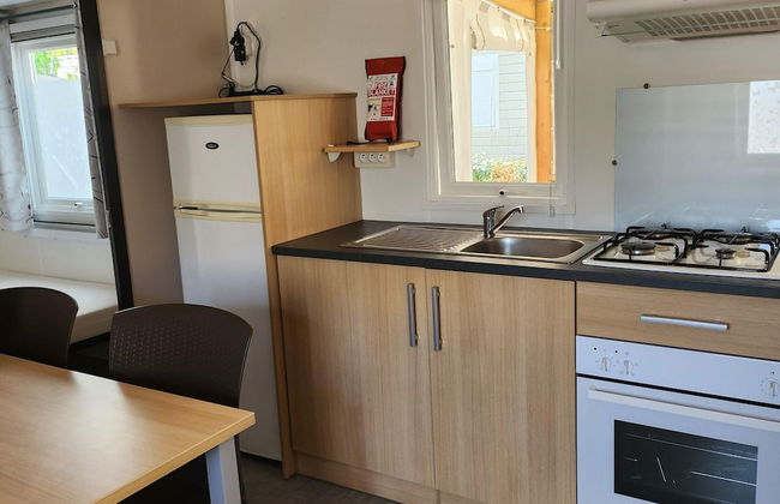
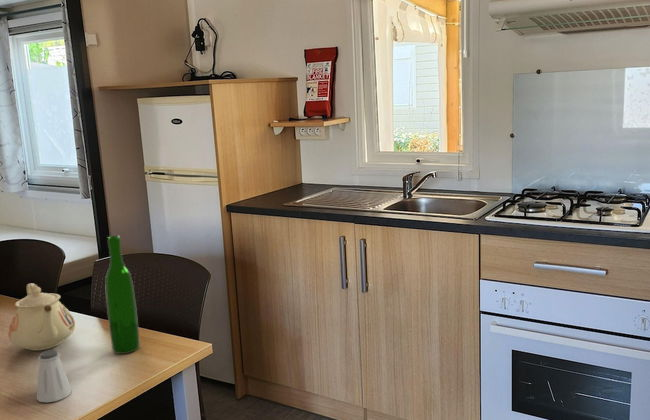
+ teapot (40, 314)
+ wine bottle (120, 293)
+ saltshaker (51, 373)
